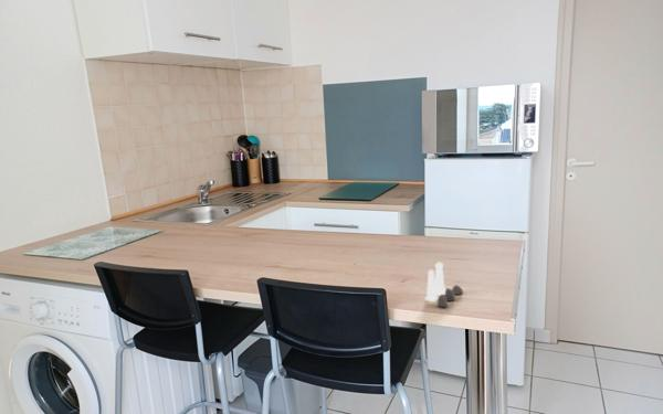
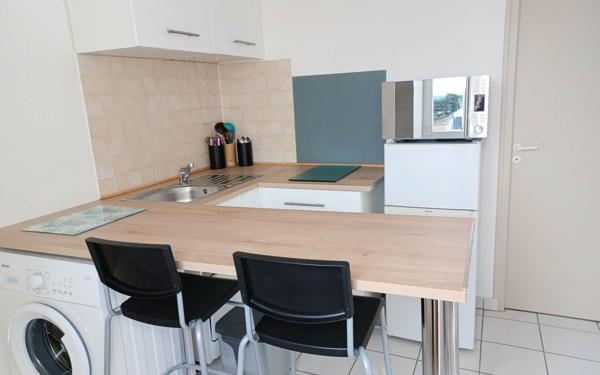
- salt and pepper shaker set (443, 280)
